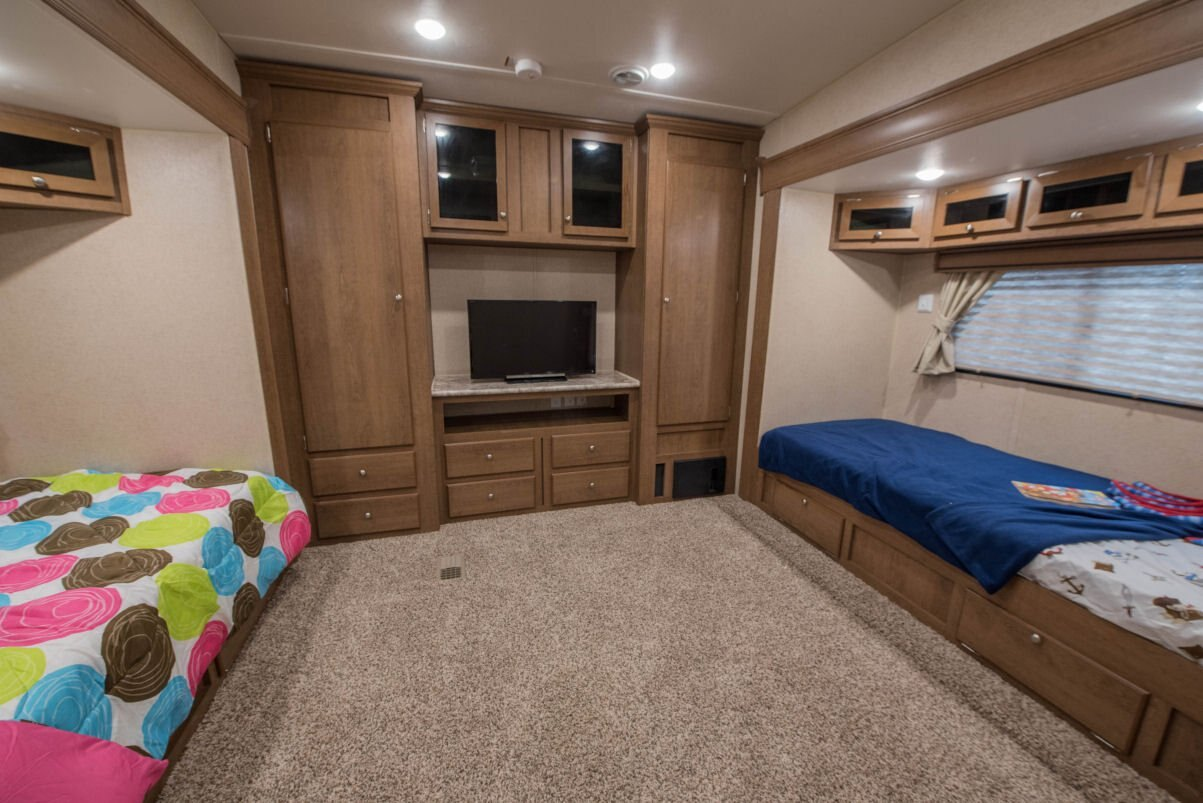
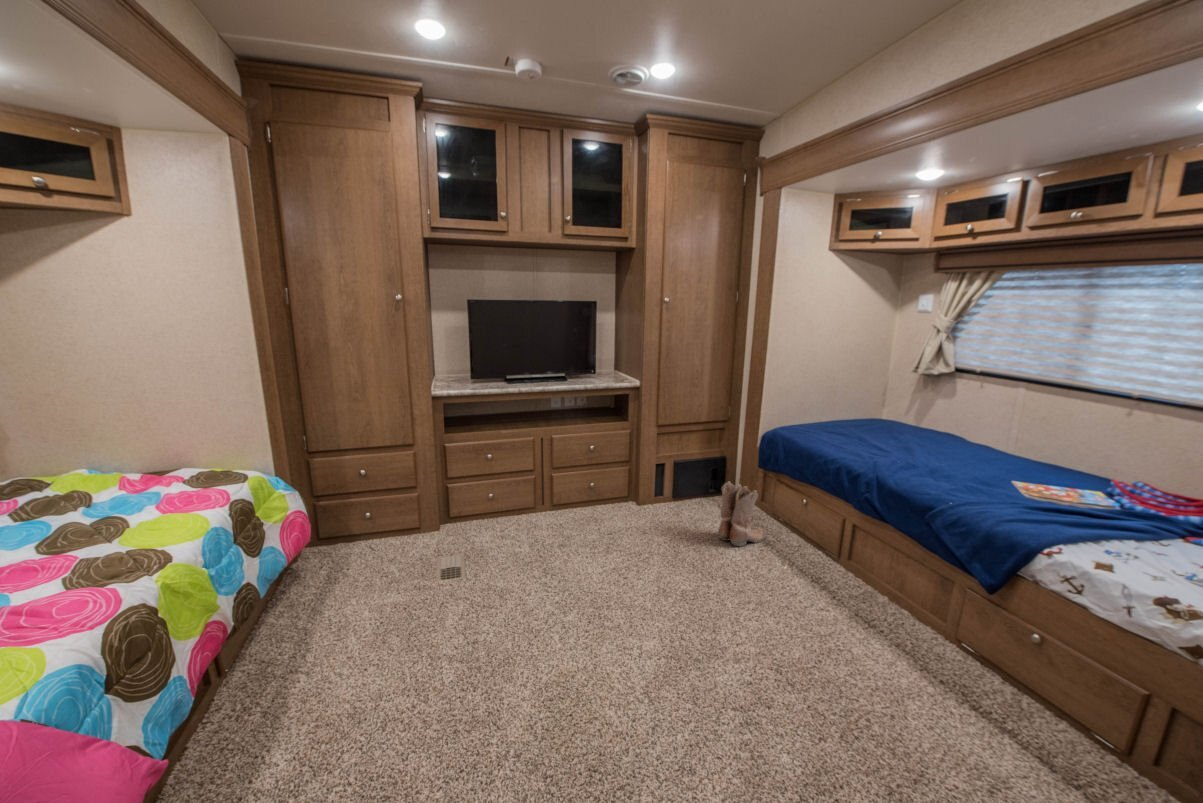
+ boots (743, 510)
